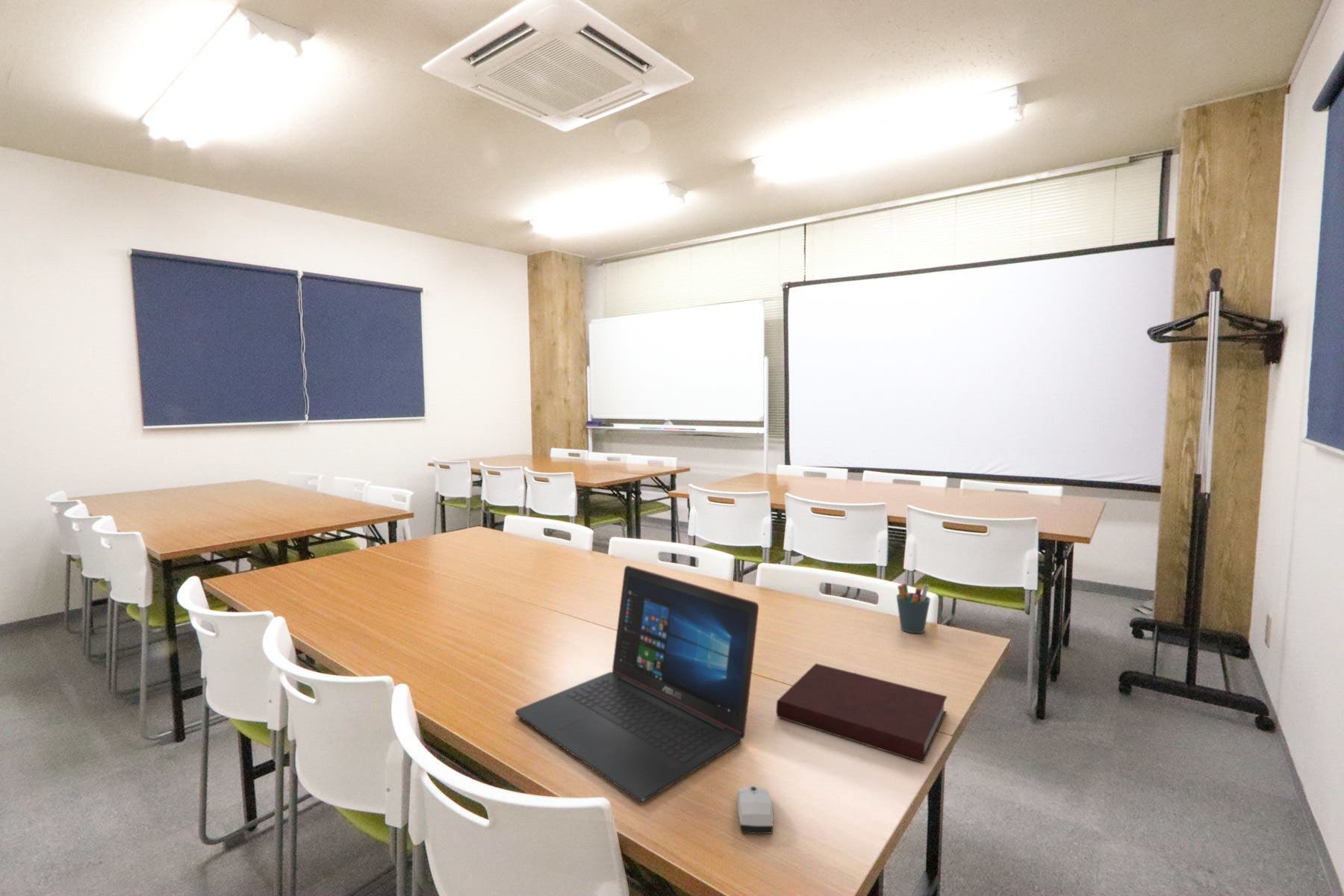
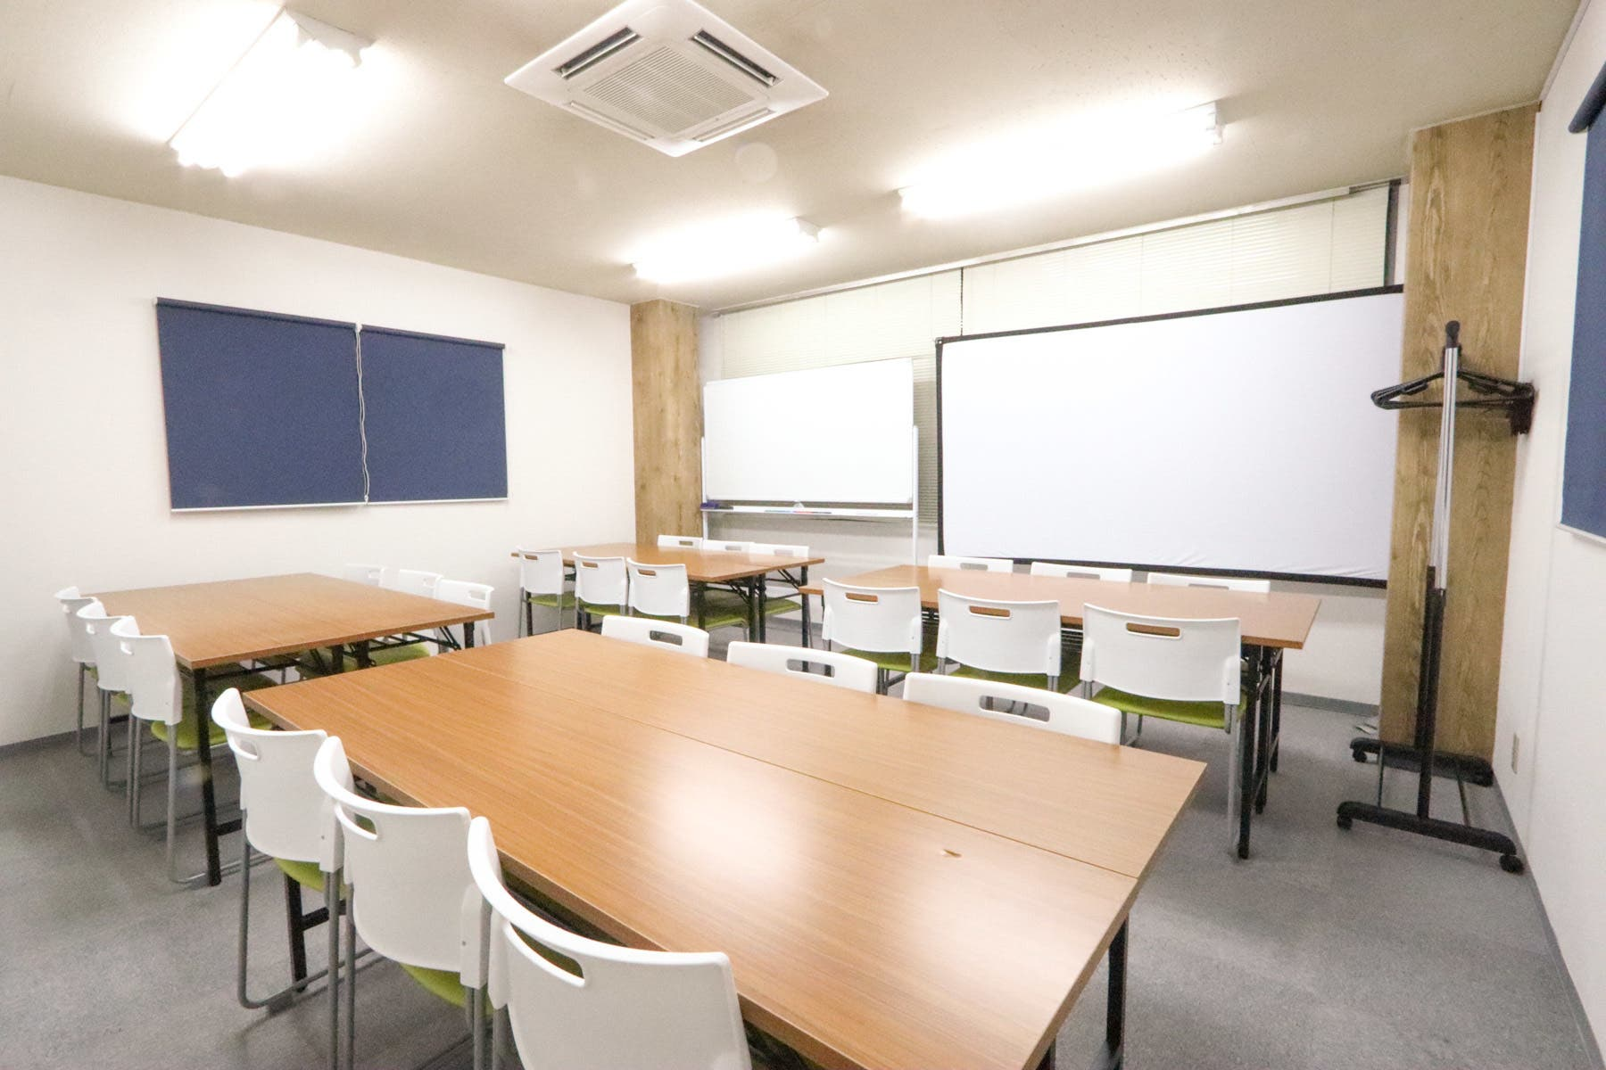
- pen holder (912, 605)
- laptop (632, 662)
- notebook (862, 706)
- computer mouse (754, 803)
